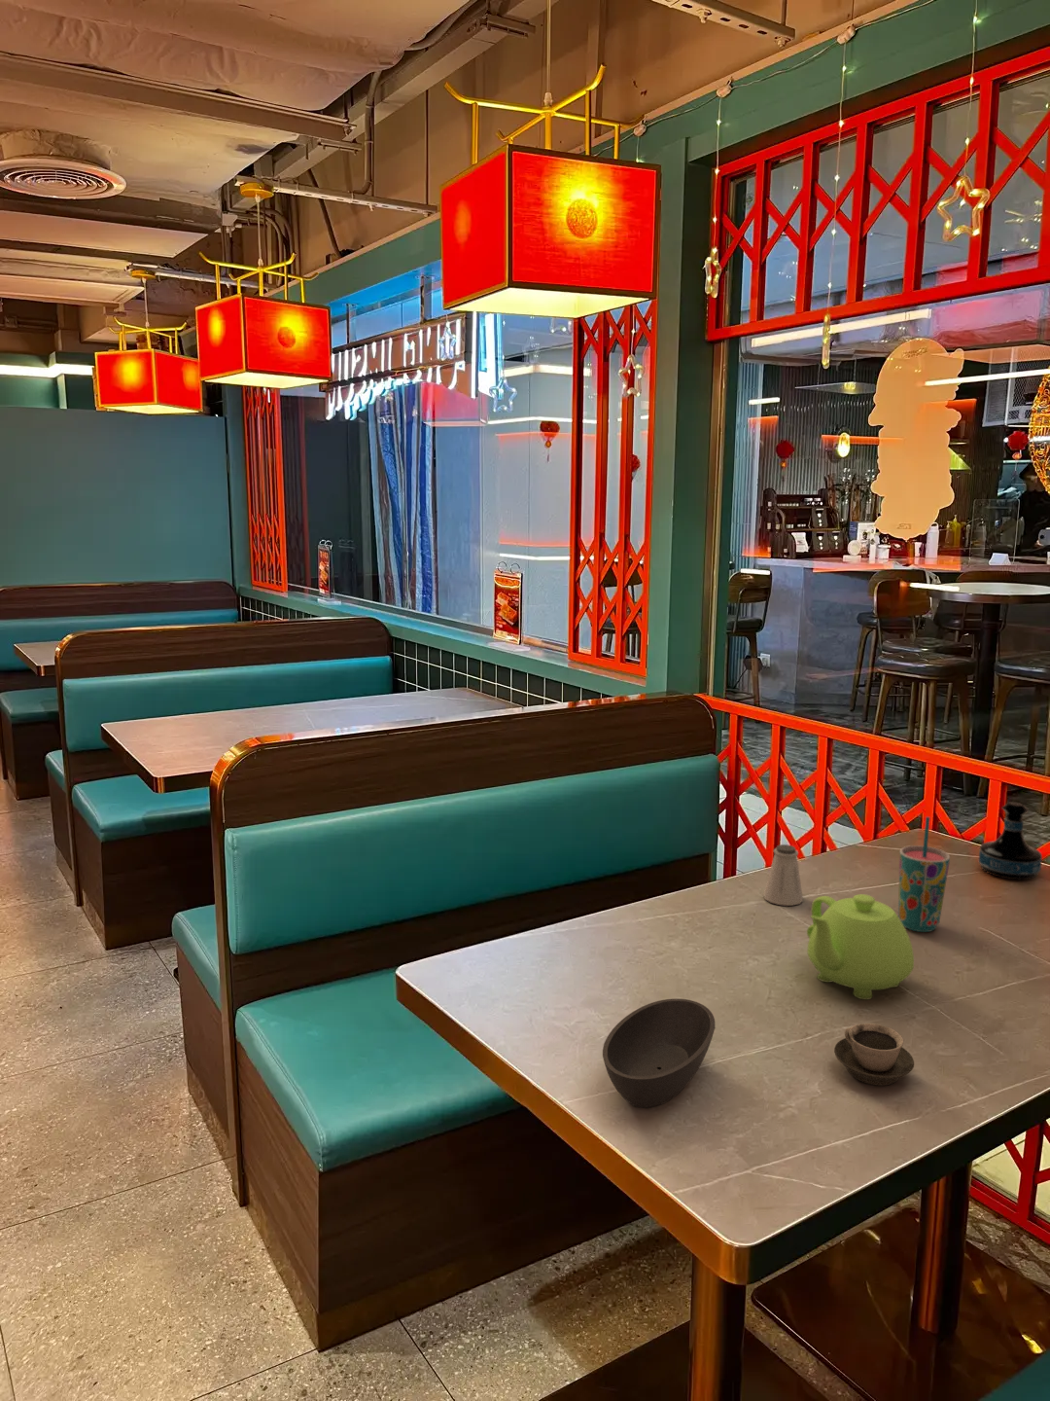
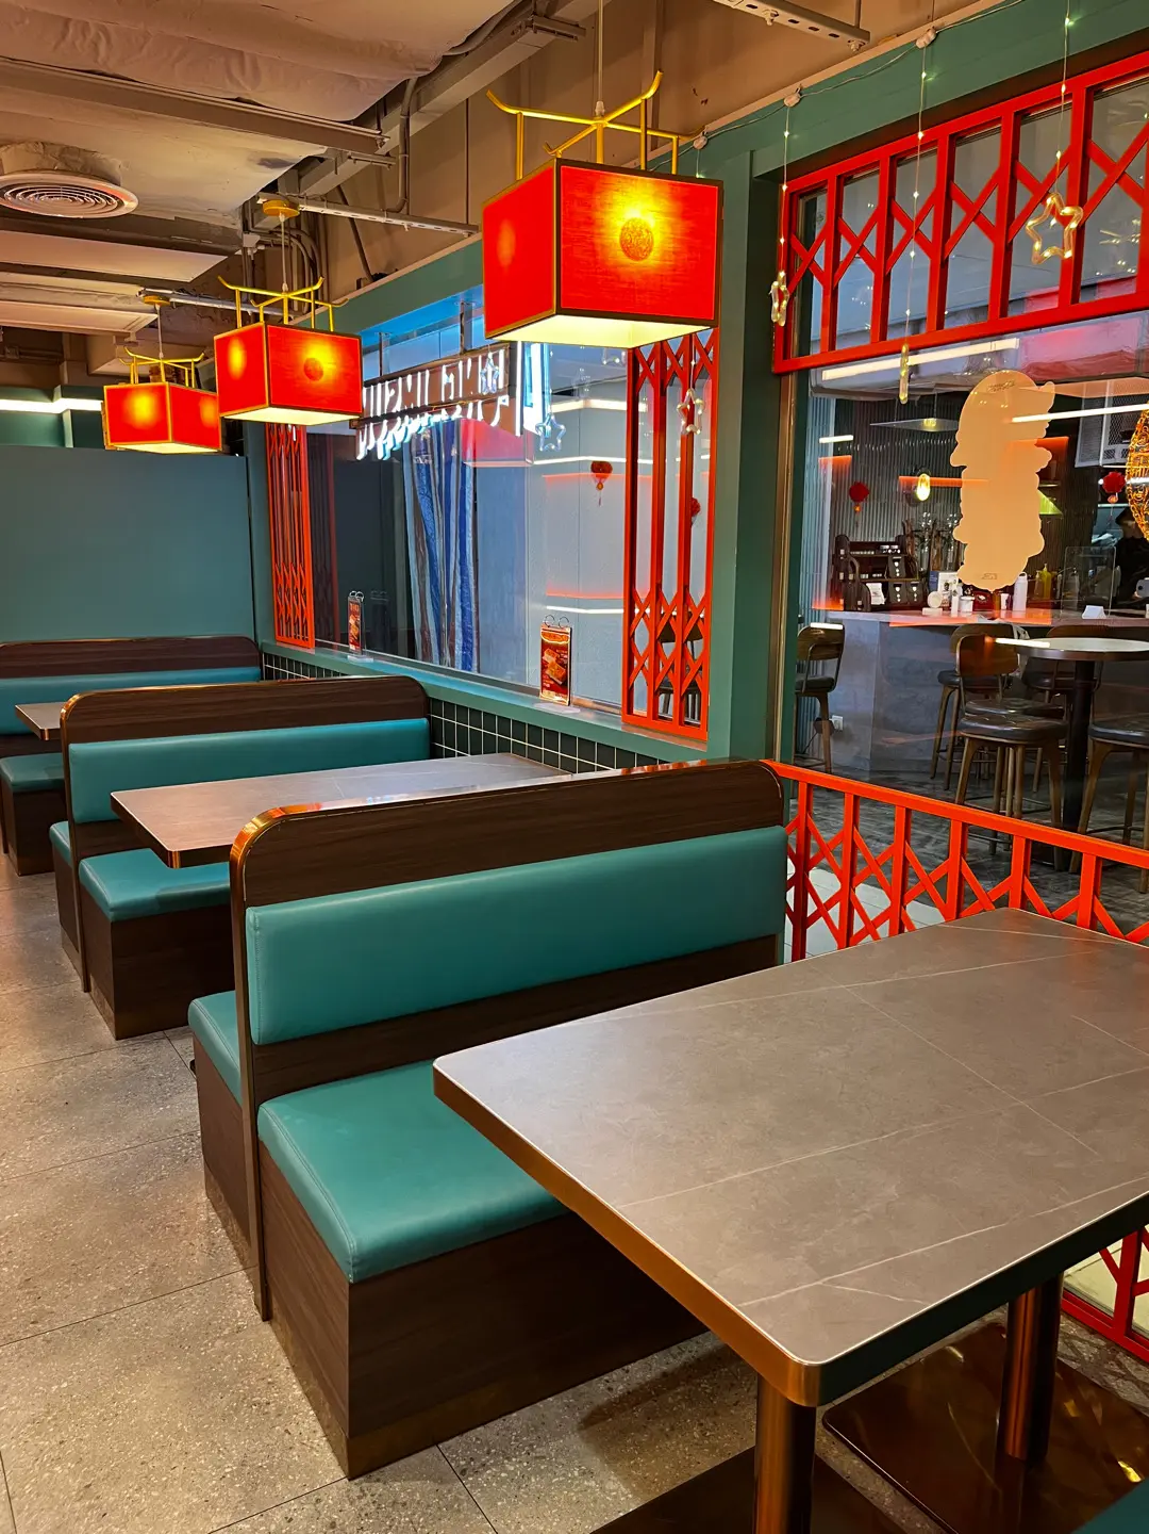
- teapot (846, 940)
- bowl (660, 1058)
- saltshaker (784, 873)
- cup (874, 1054)
- tequila bottle (1013, 836)
- cup (923, 871)
